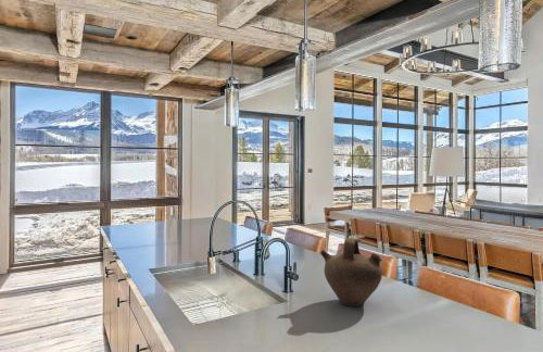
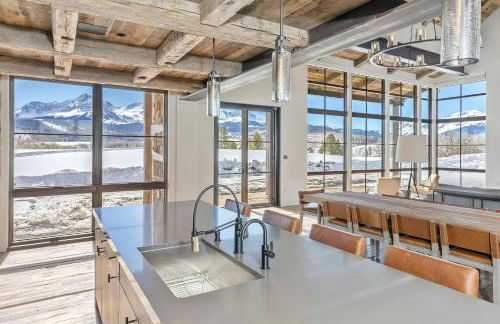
- jug (350, 269)
